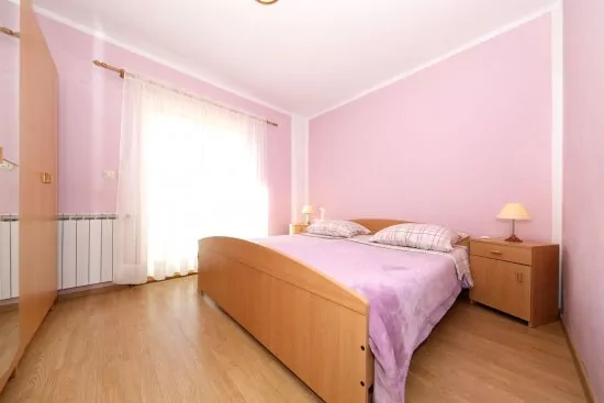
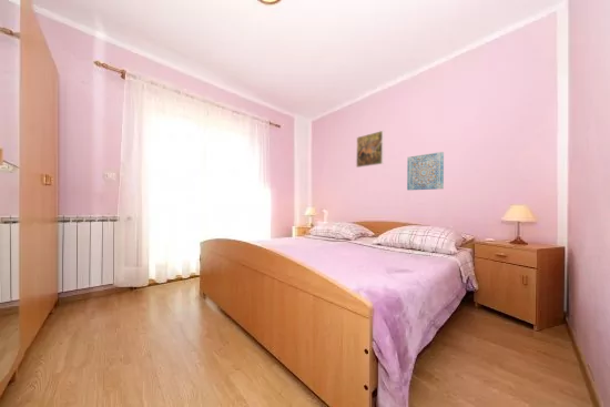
+ wall art (424, 172)
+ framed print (369, 150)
